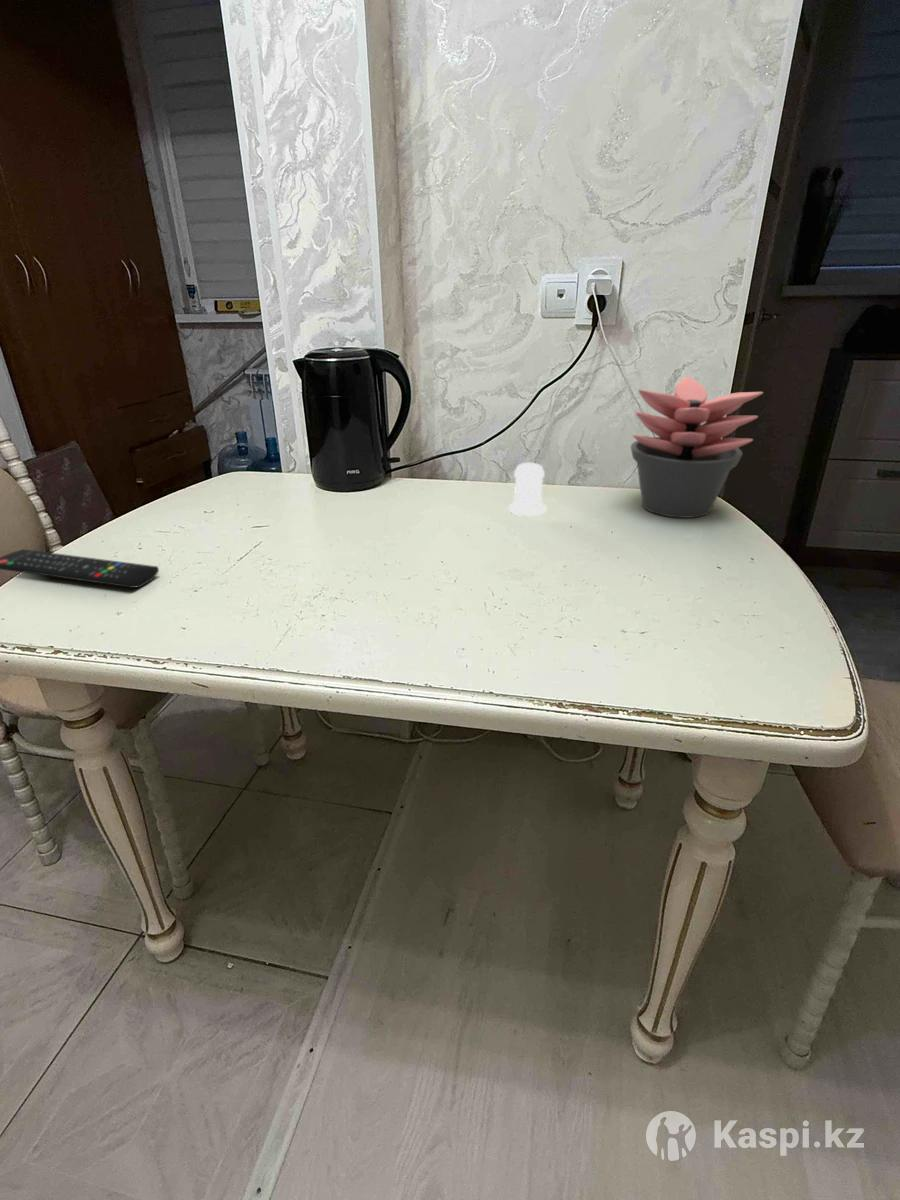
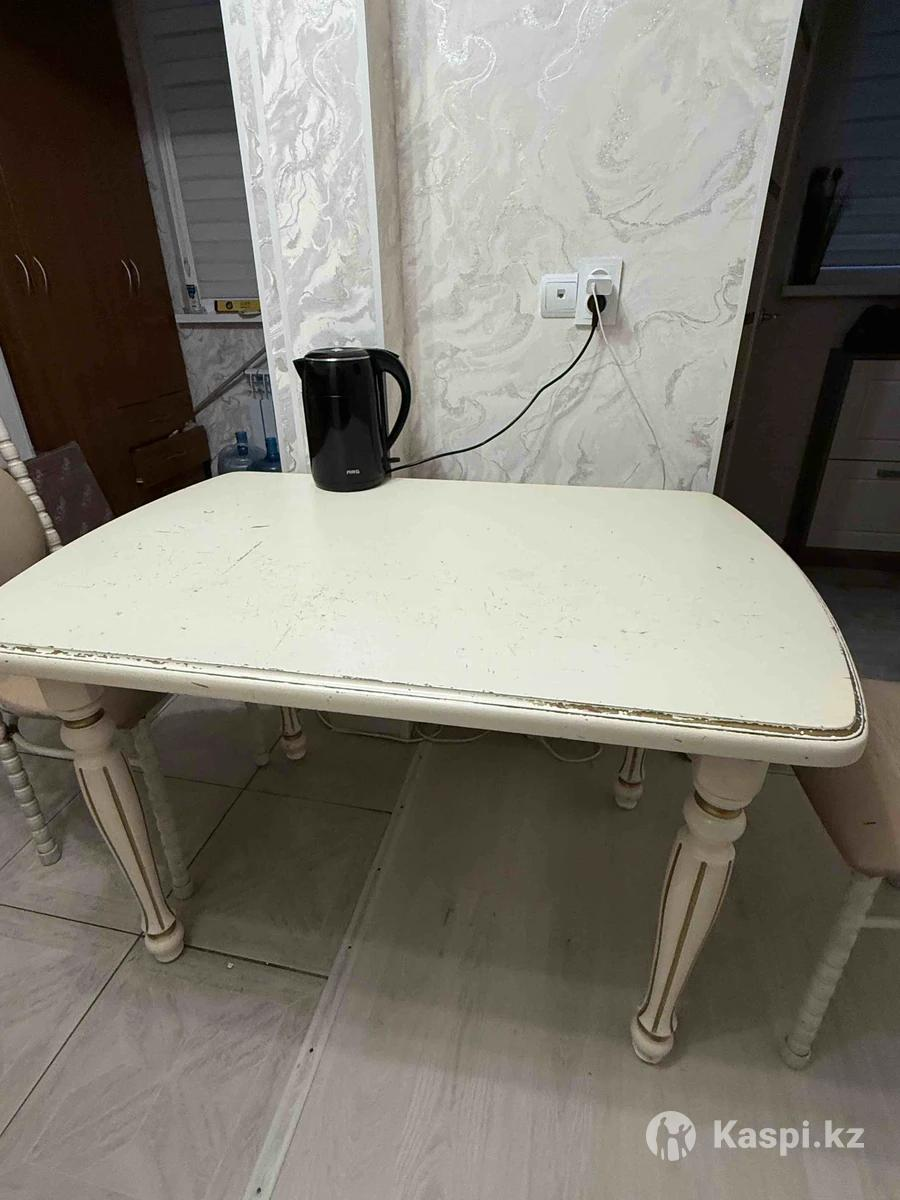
- remote control (72, 569)
- succulent plant (685, 448)
- salt shaker (528, 487)
